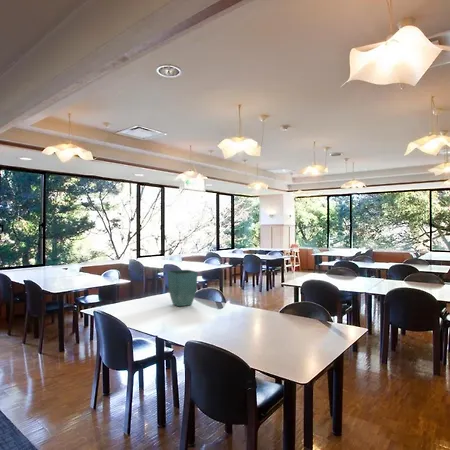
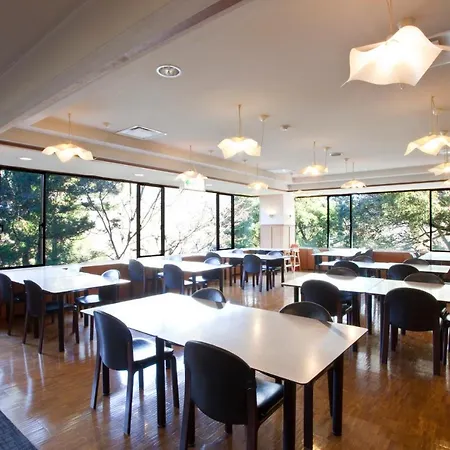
- flower pot (182, 287)
